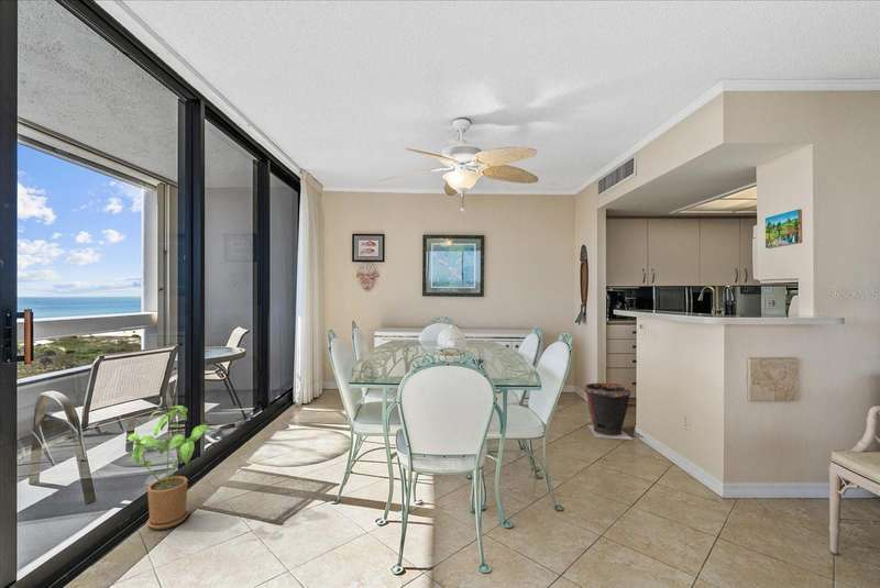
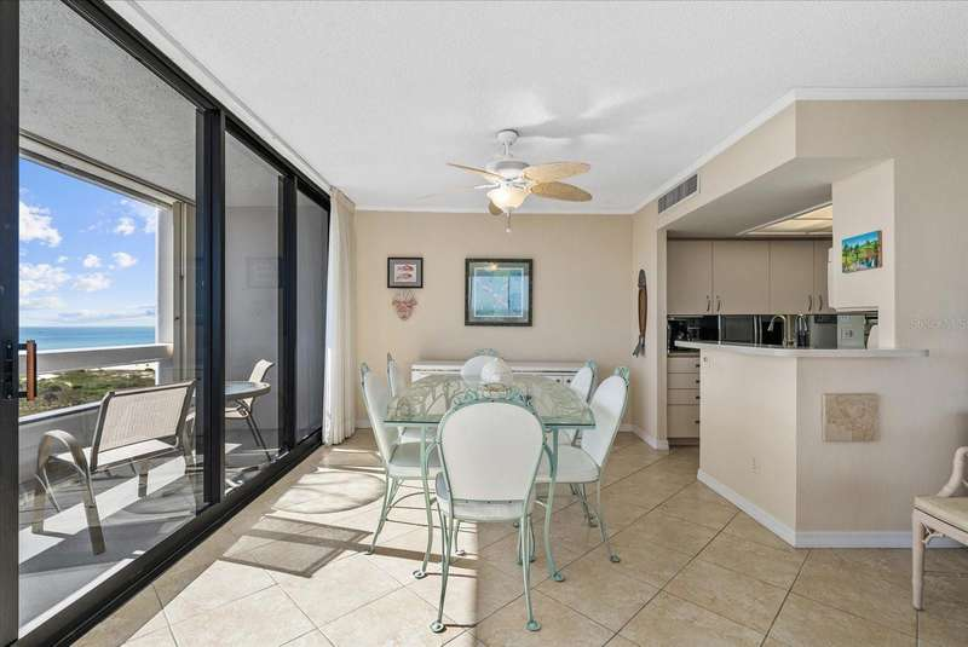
- waste bin (605, 408)
- house plant (174, 464)
